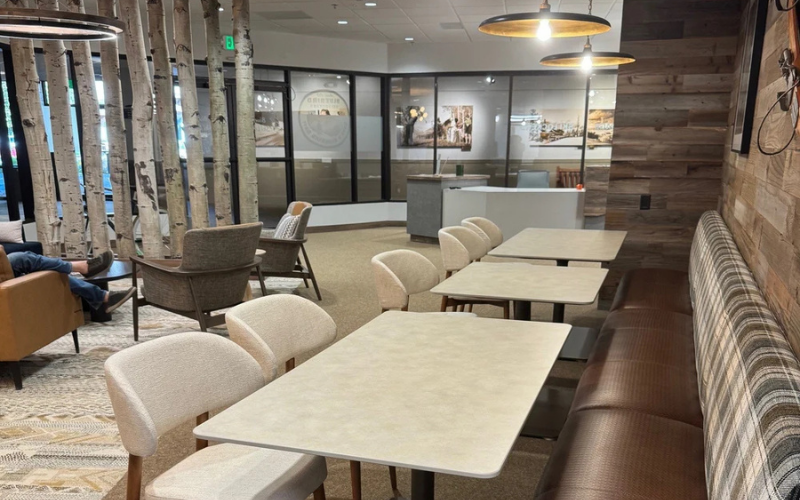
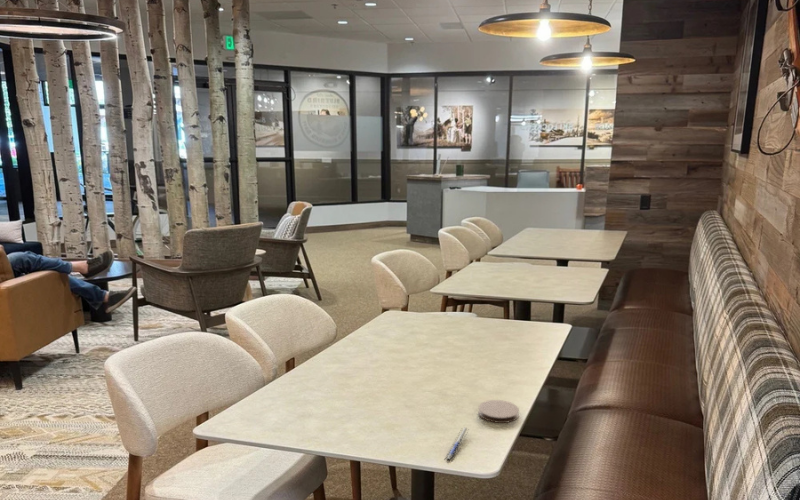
+ pen (457, 442)
+ coaster (498, 411)
